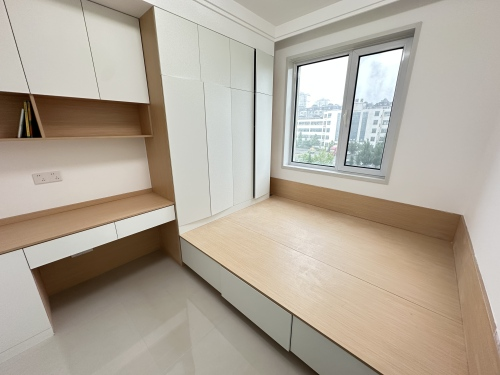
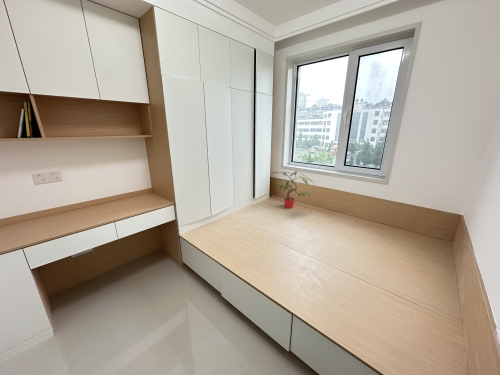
+ potted plant (290, 190)
